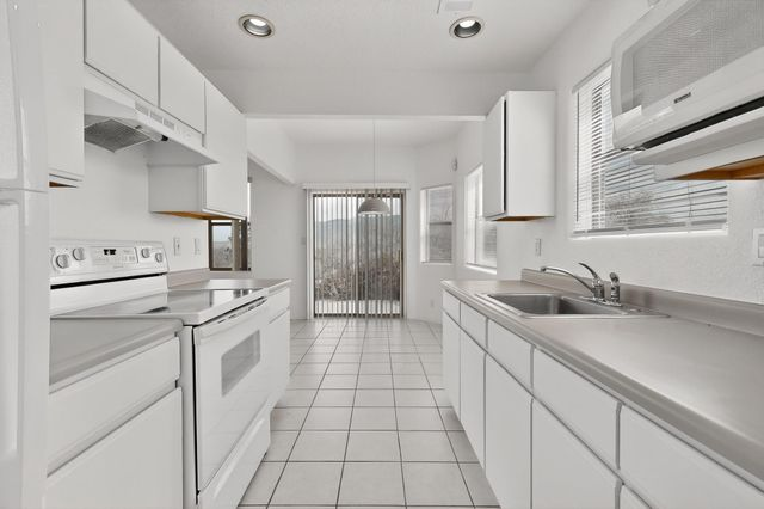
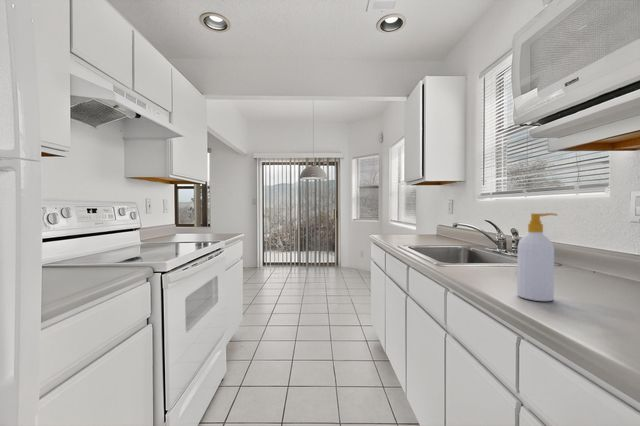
+ soap bottle (536, 255)
